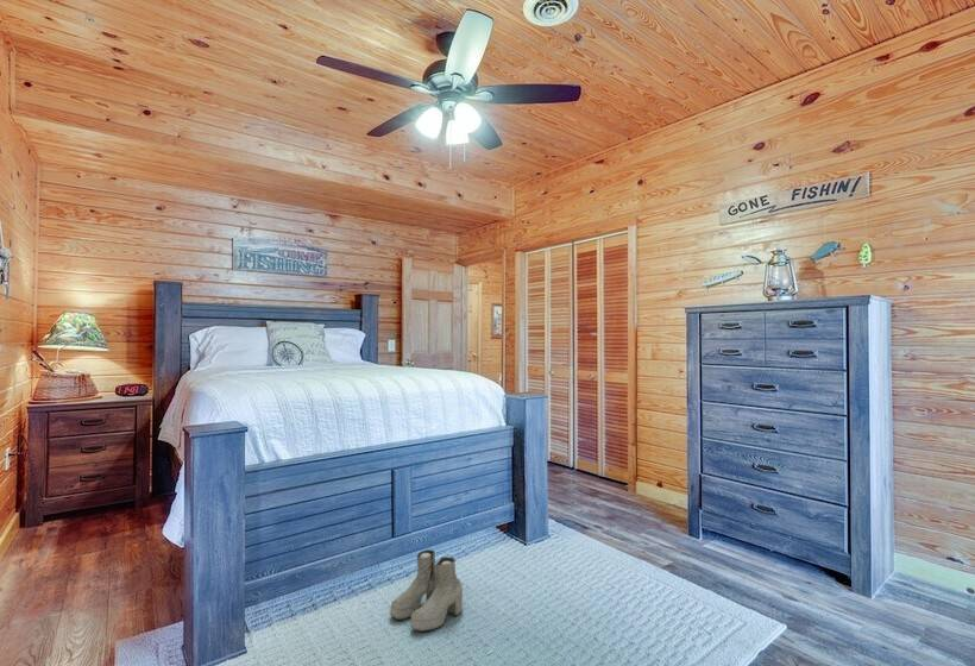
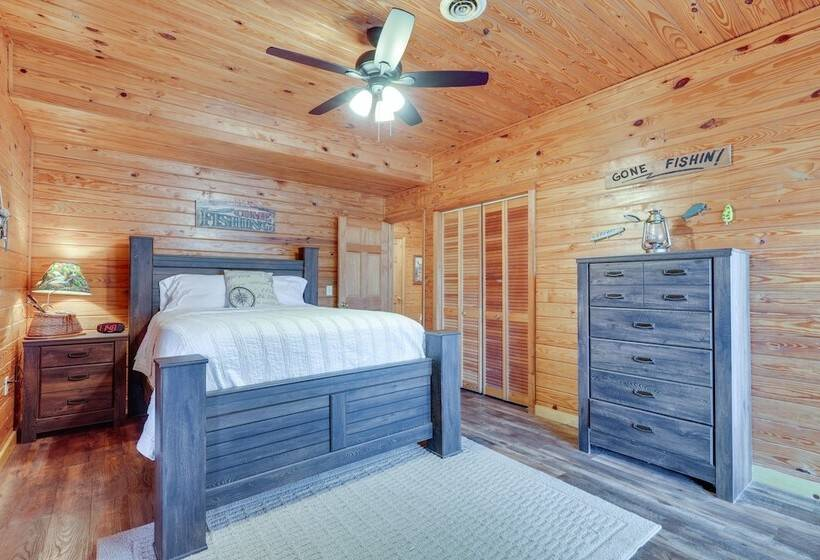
- boots (427, 586)
